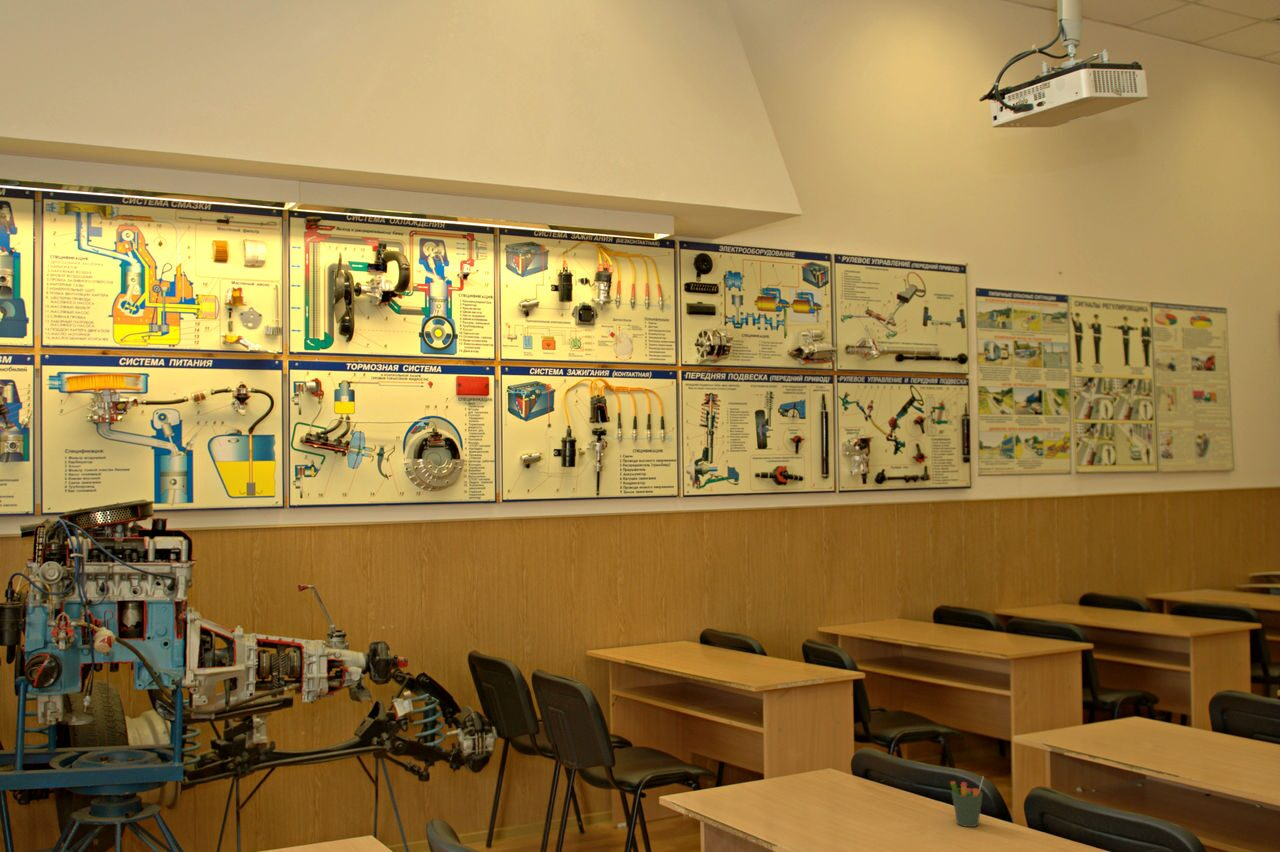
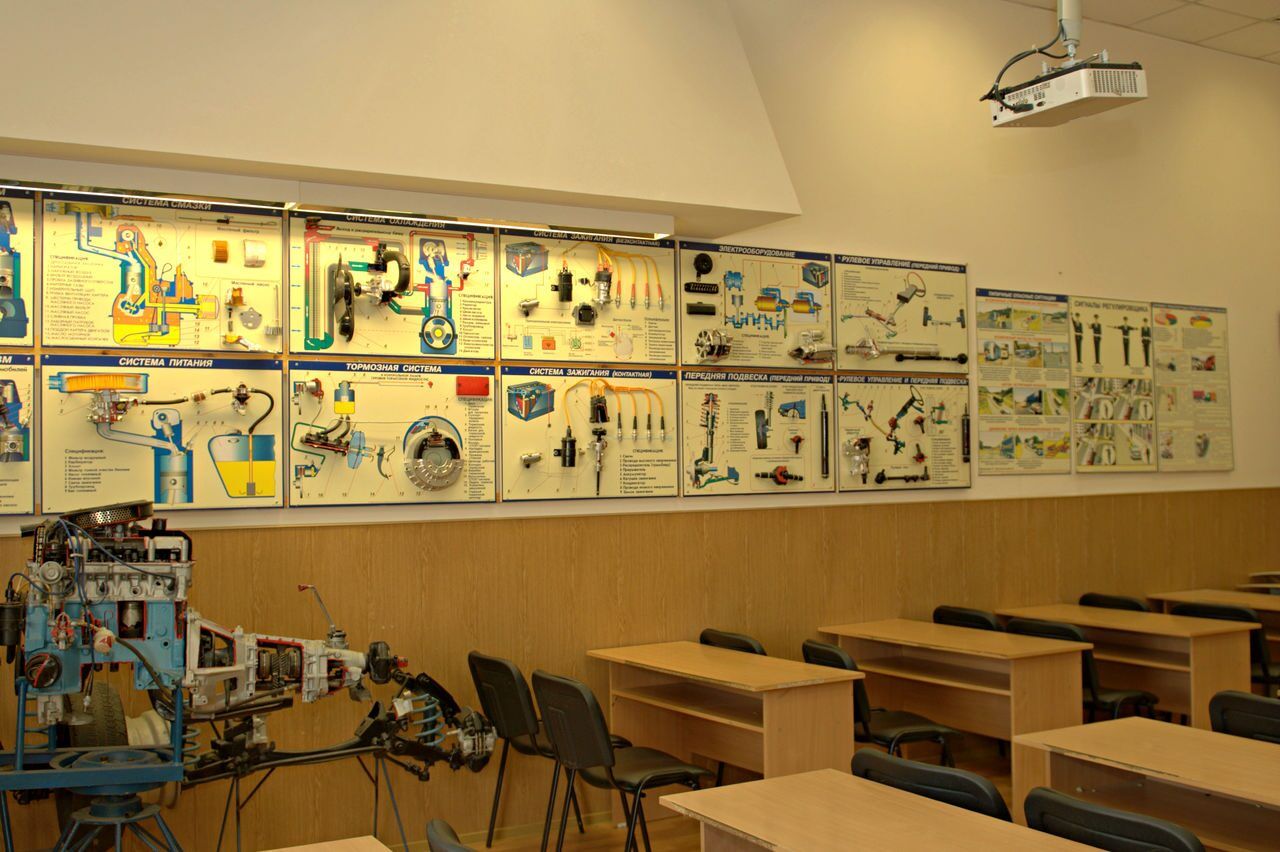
- pen holder (967, 799)
